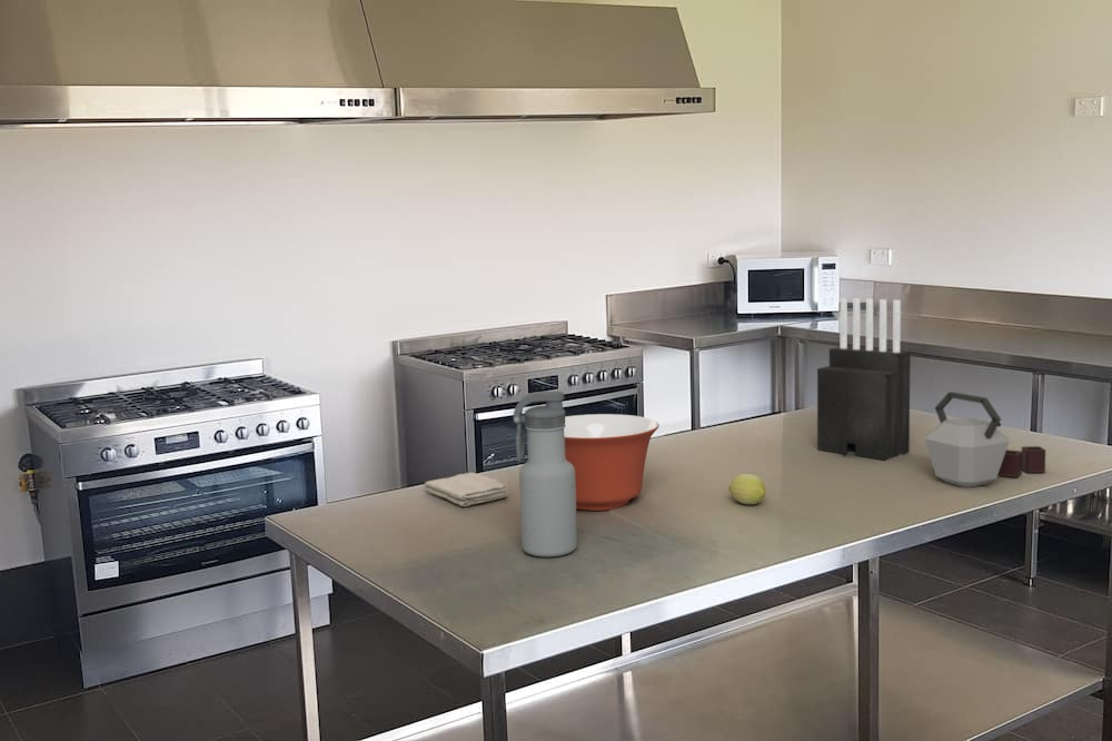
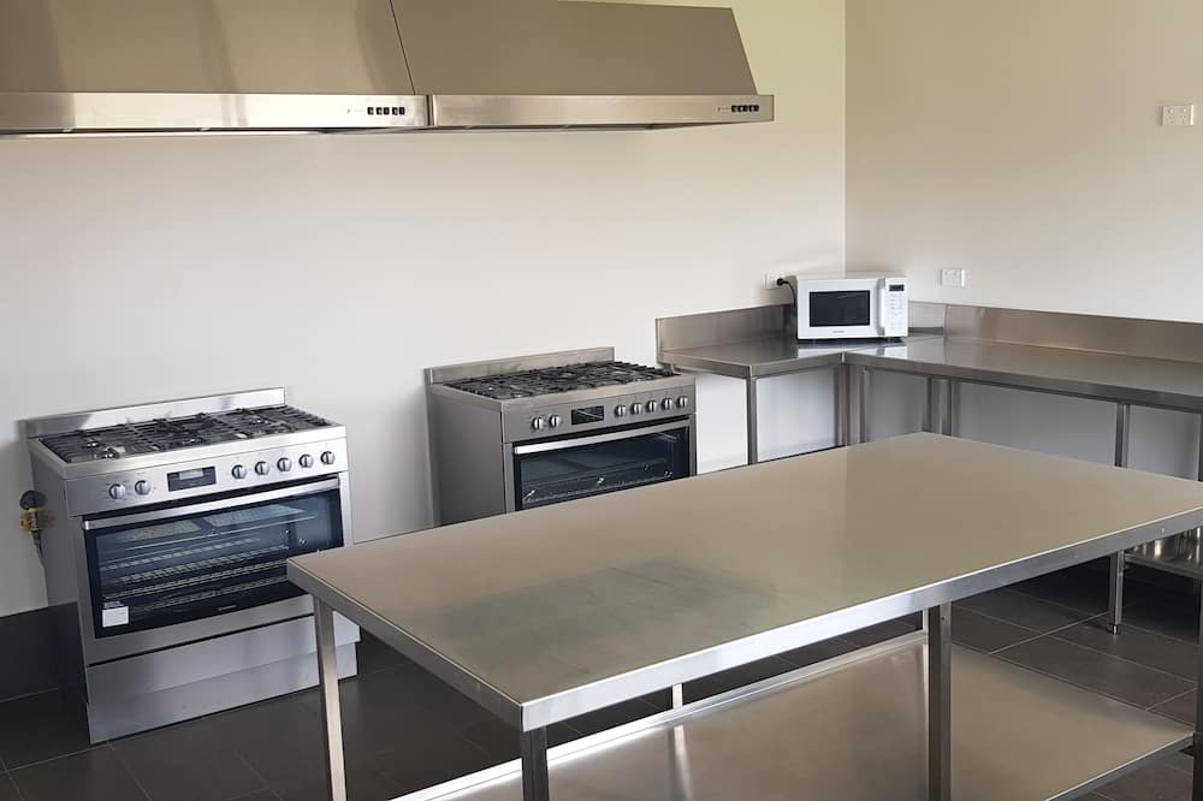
- kettle (993, 434)
- mixing bowl (597, 464)
- knife block (860, 376)
- fruit (746, 488)
- washcloth (466, 487)
- water bottle (545, 472)
